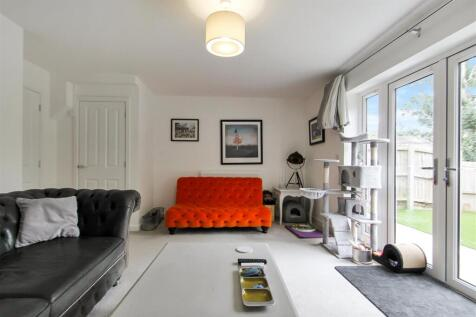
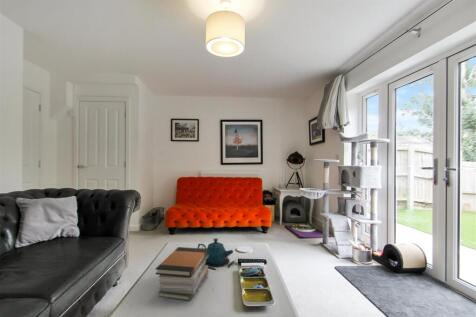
+ teapot (215, 249)
+ book stack (184, 271)
